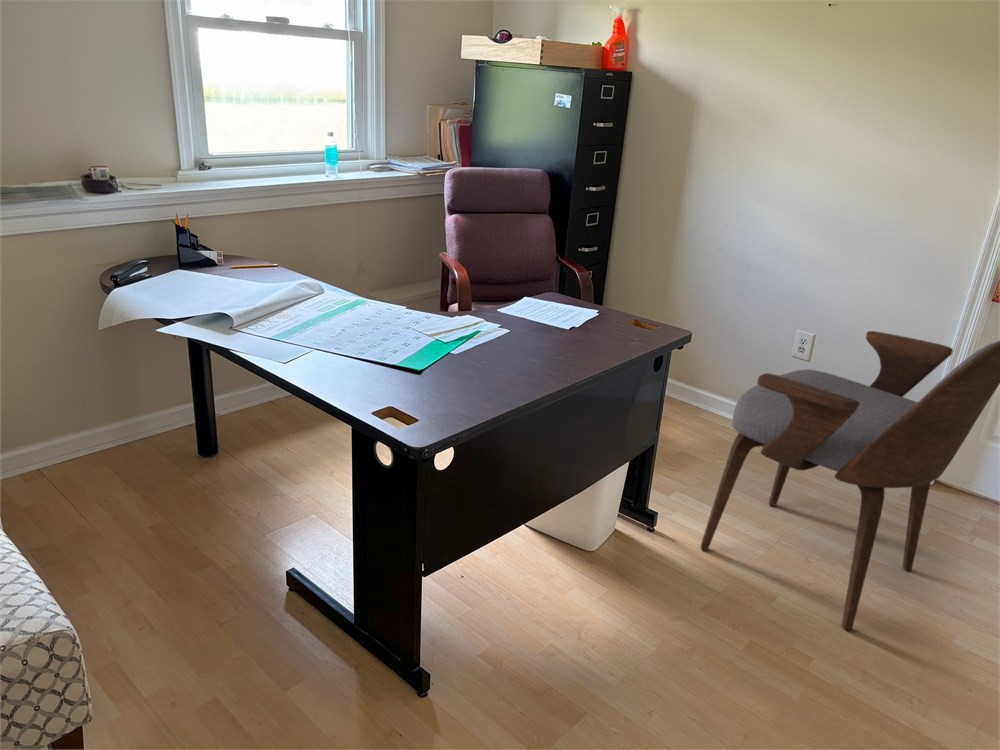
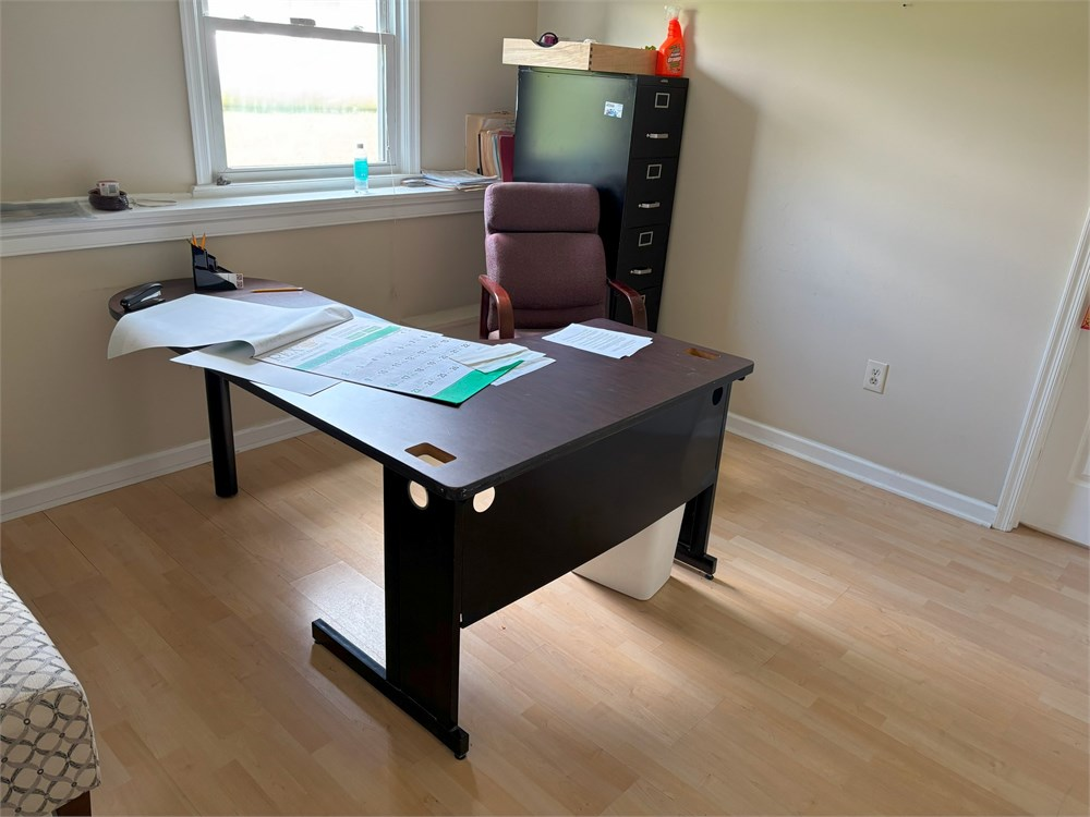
- armchair (858, 446)
